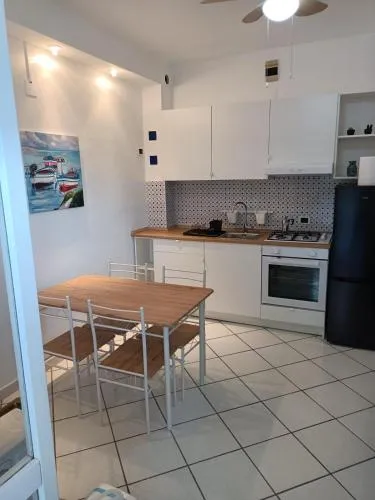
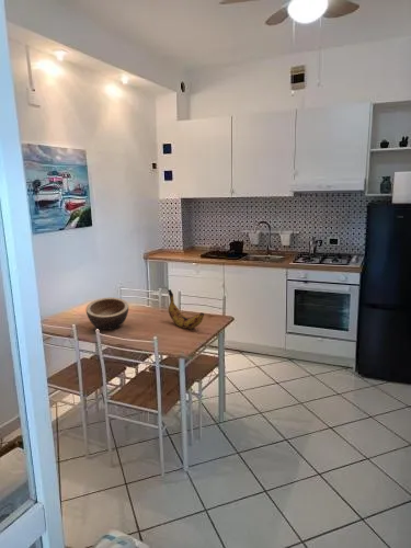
+ wooden bowl (107, 315)
+ banana (180, 312)
